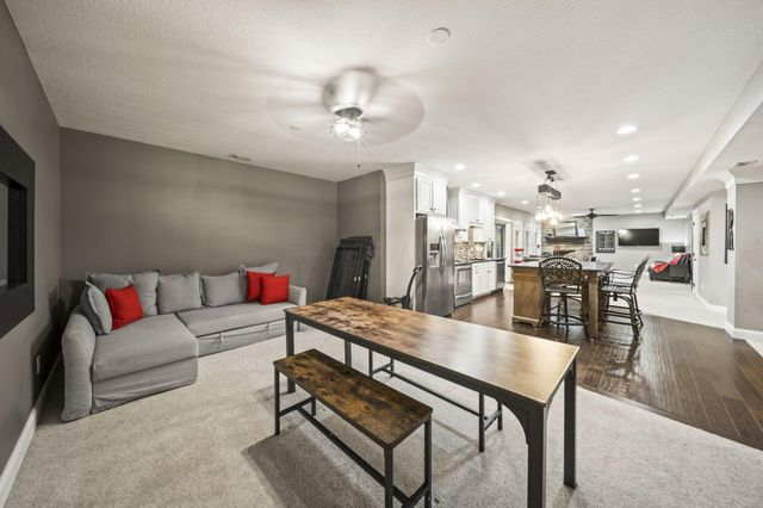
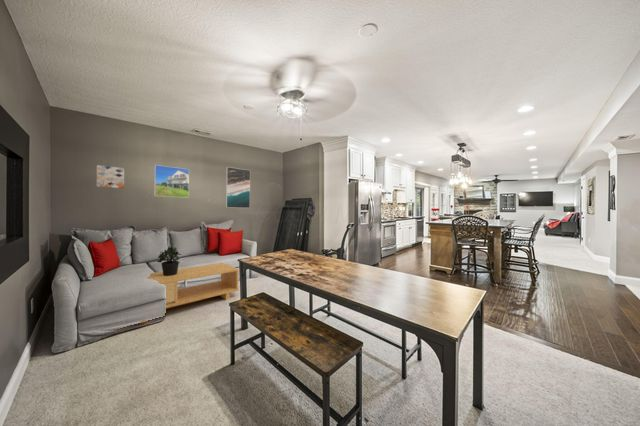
+ coffee table (184, 288)
+ potted plant (170, 260)
+ wall art (110, 177)
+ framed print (238, 188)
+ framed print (172, 182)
